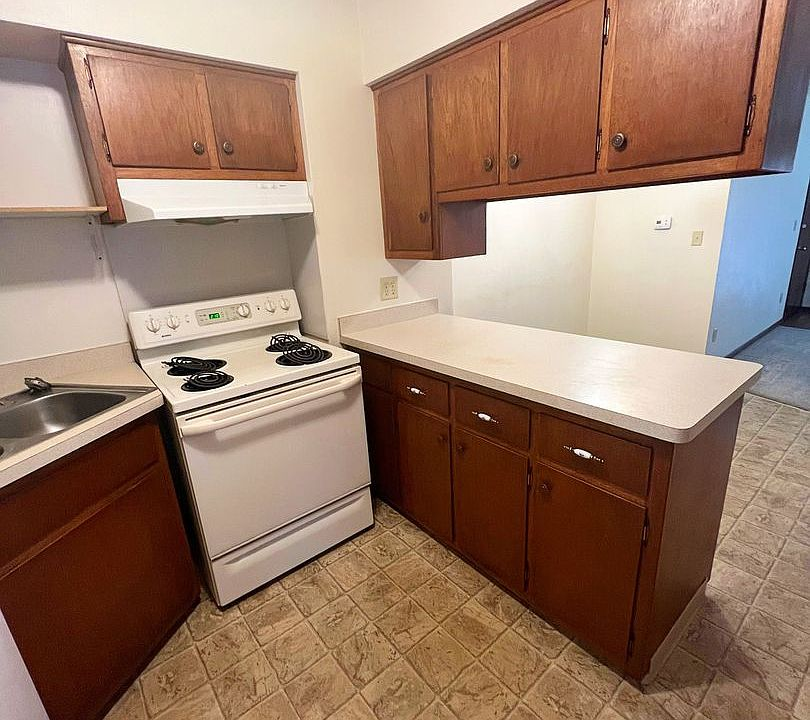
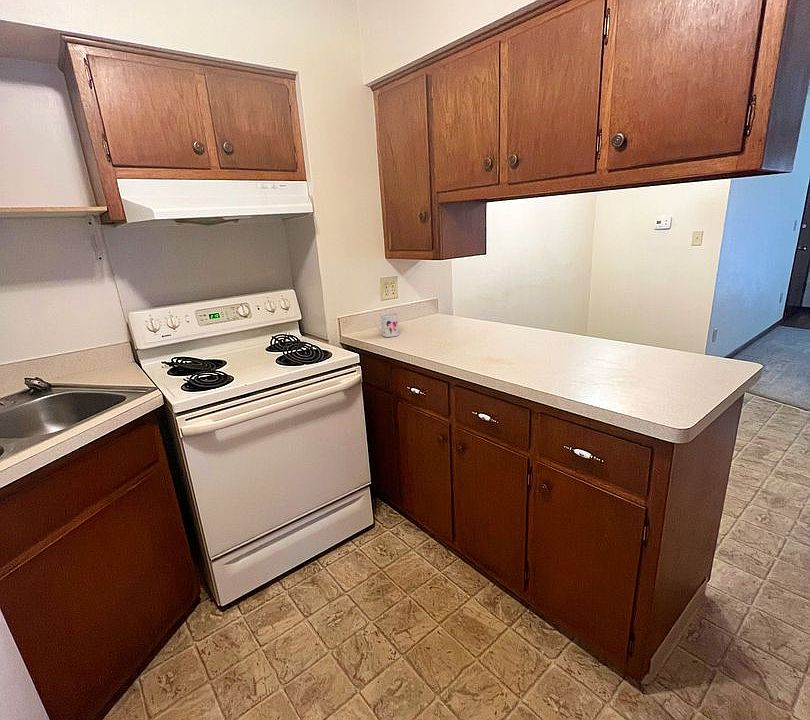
+ mug (386, 325)
